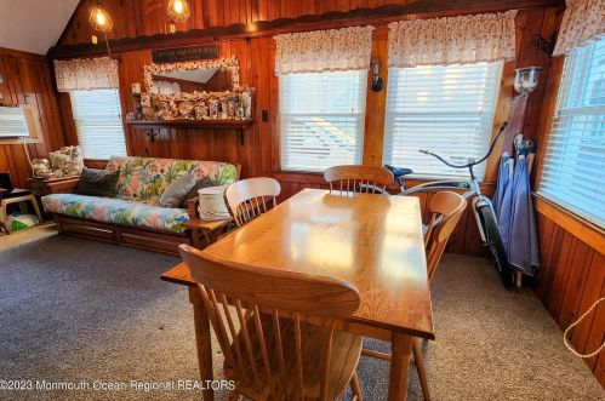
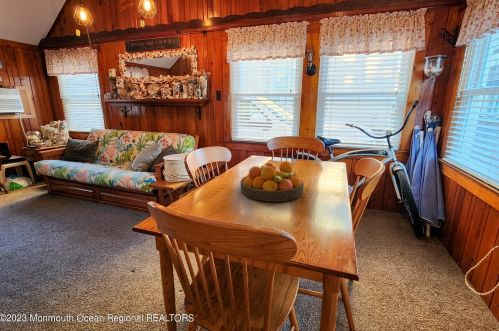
+ fruit bowl (271, 176)
